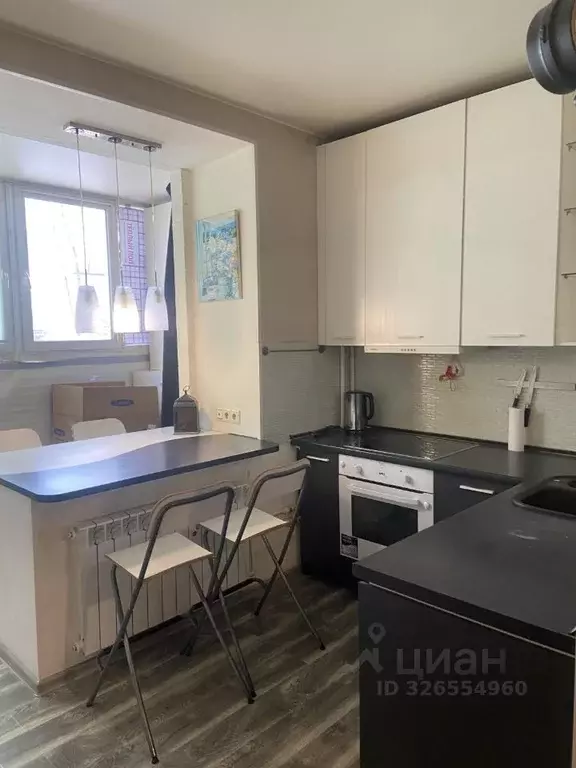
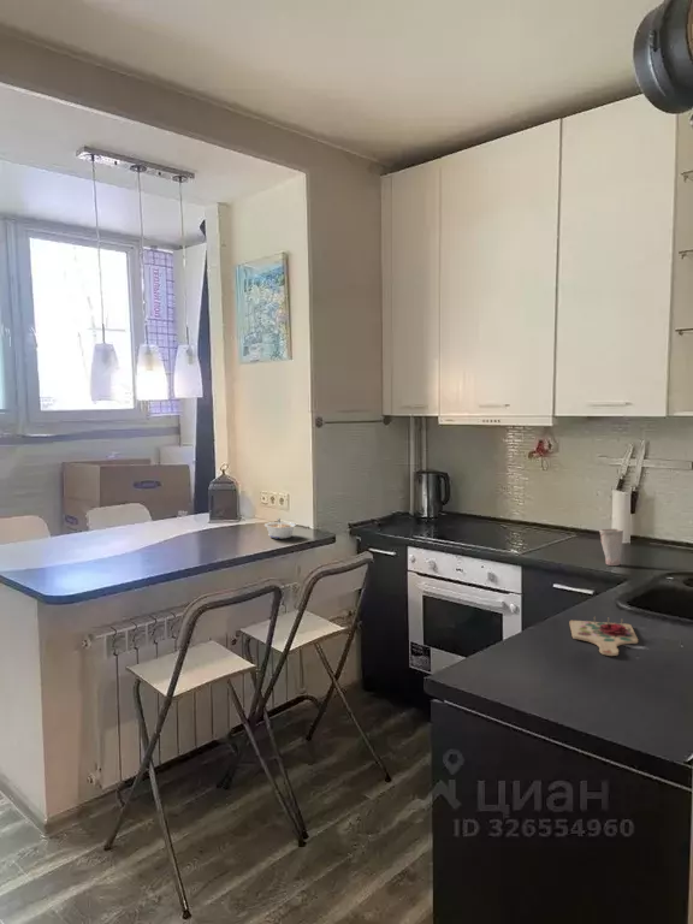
+ cup (610, 546)
+ cutting board (604, 634)
+ legume (279, 528)
